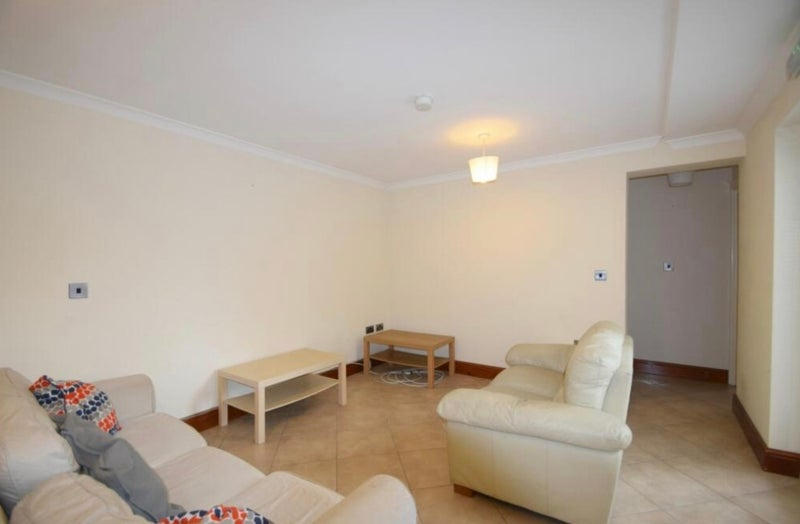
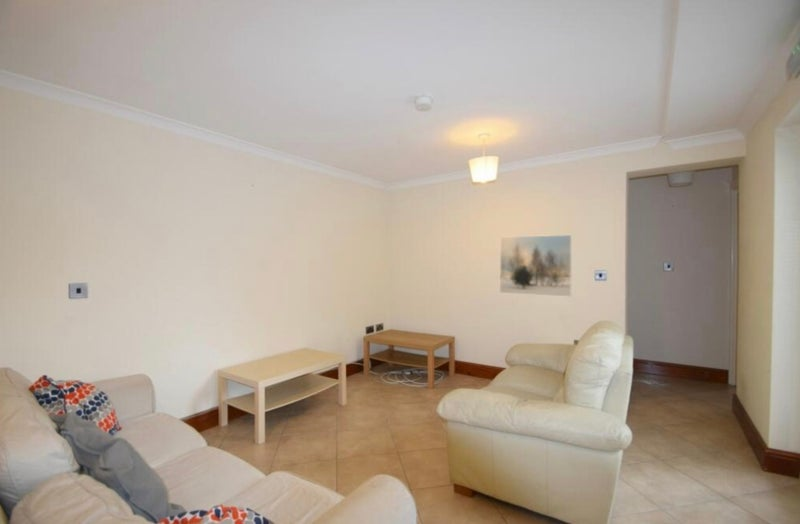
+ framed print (534, 265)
